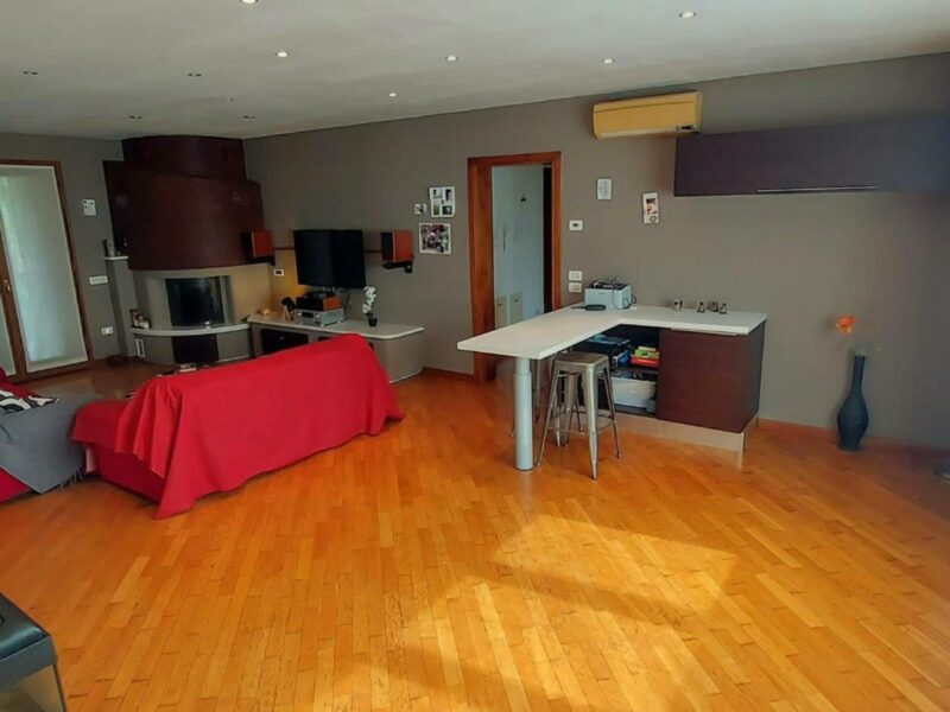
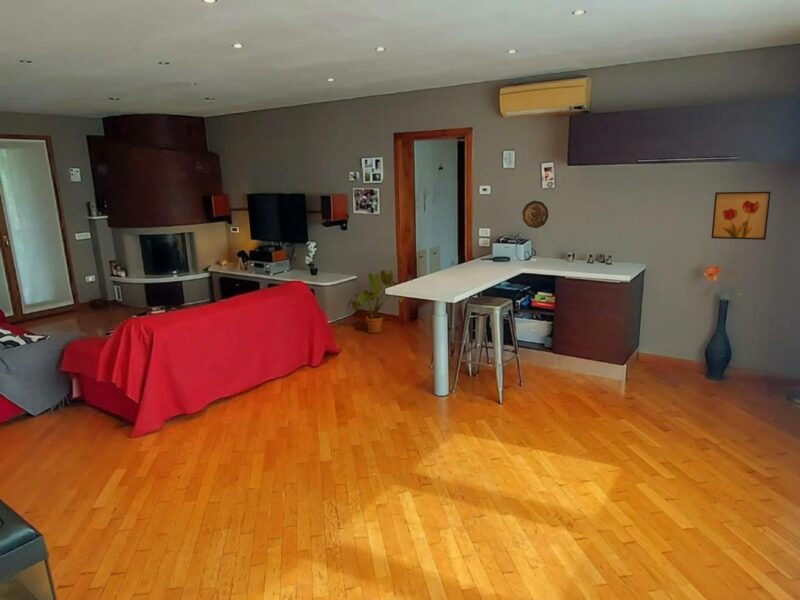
+ decorative plate (535, 214)
+ wall art (740, 215)
+ house plant (382, 301)
